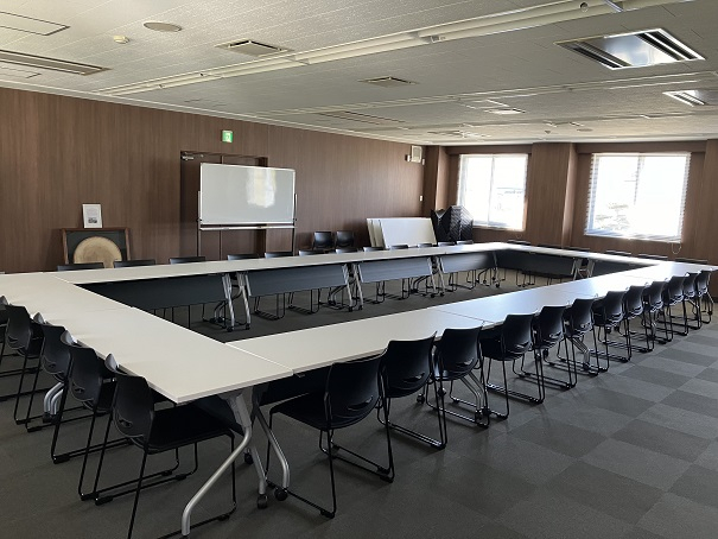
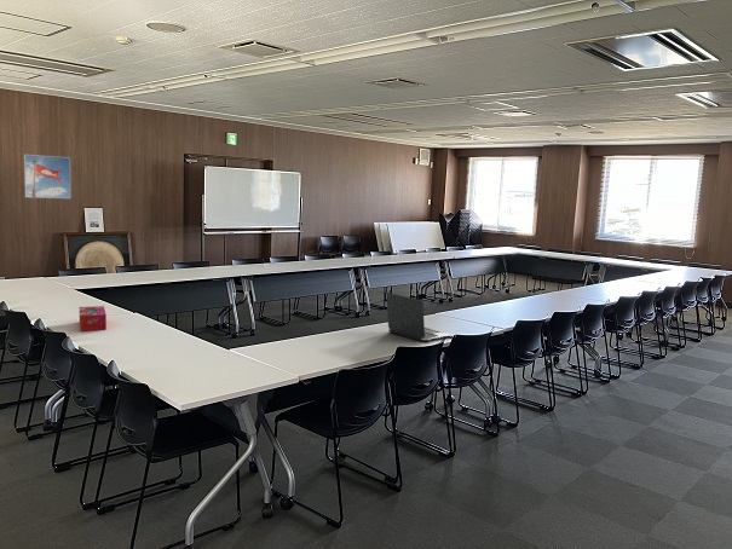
+ laptop (420, 314)
+ tissue box (92, 318)
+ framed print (47, 177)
